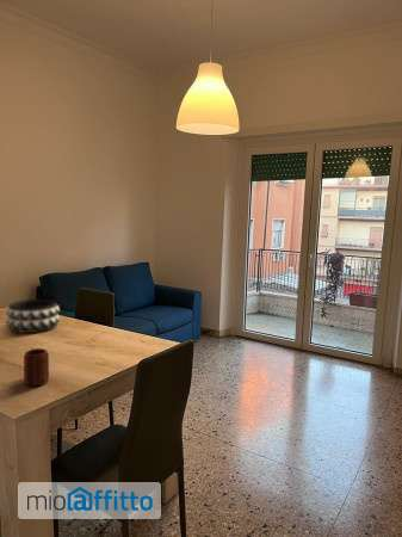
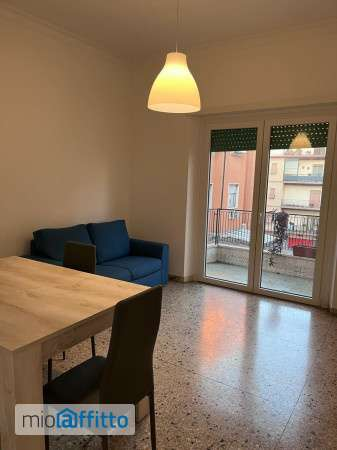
- decorative bowl (33, 315)
- mug (36, 365)
